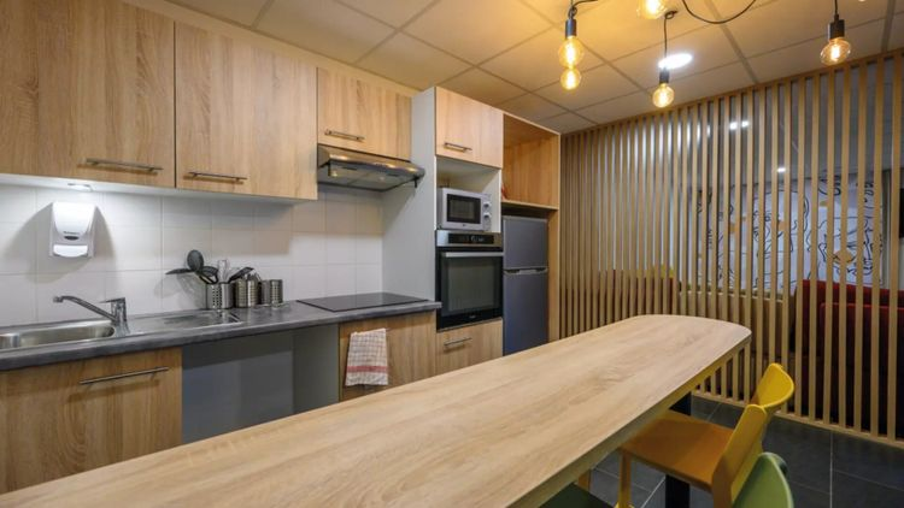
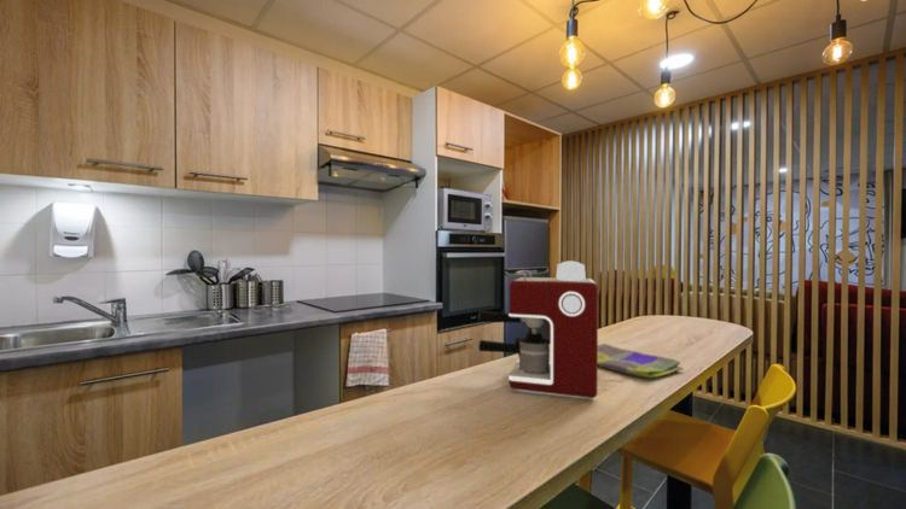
+ dish towel (623, 358)
+ coffee maker (534, 321)
